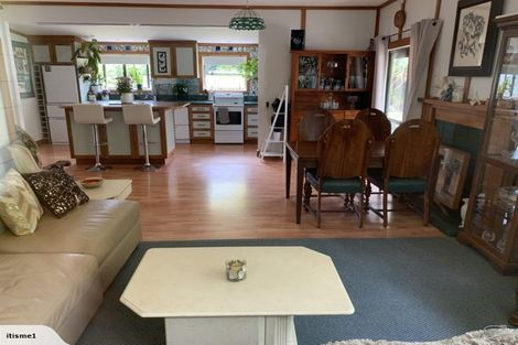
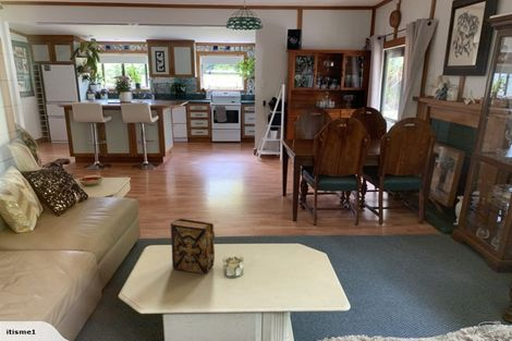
+ book (192, 245)
